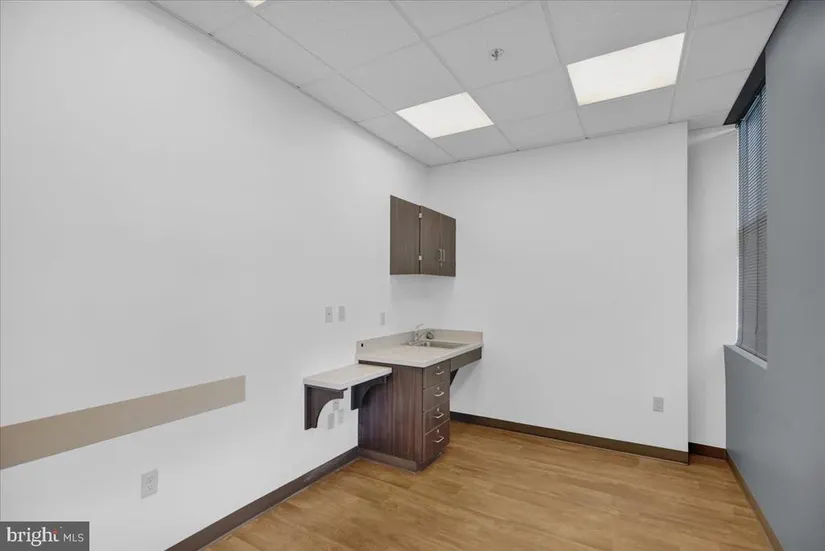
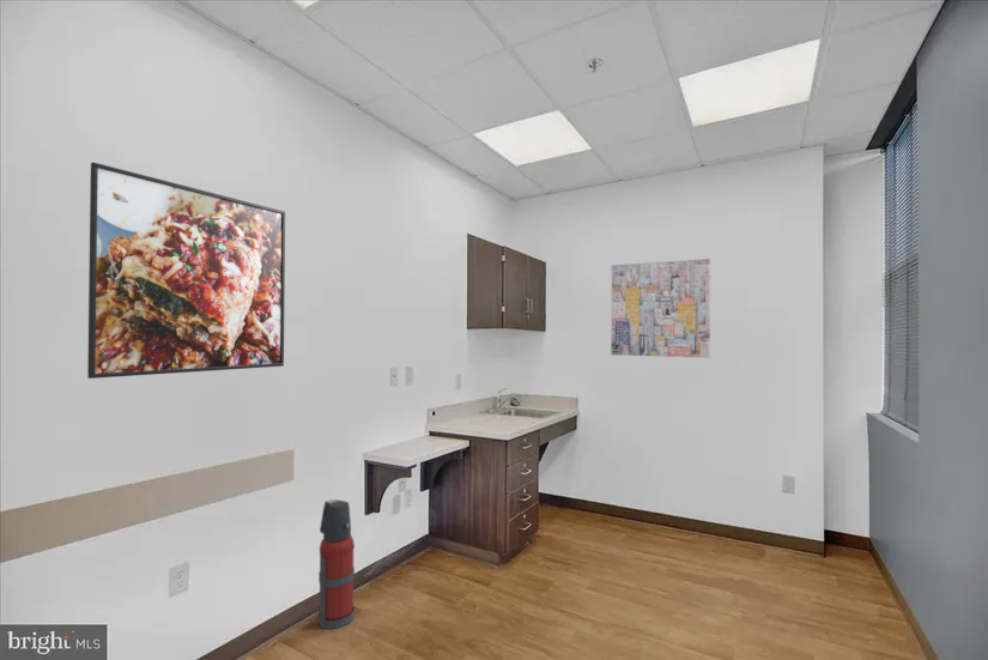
+ fire extinguisher (334, 559)
+ wall art (657, 309)
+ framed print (202, 280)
